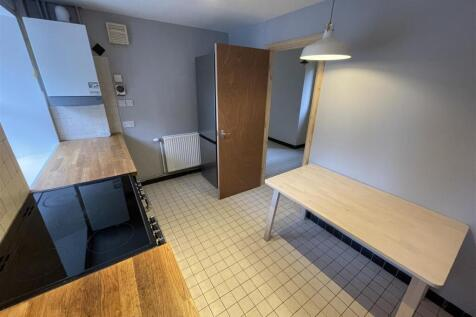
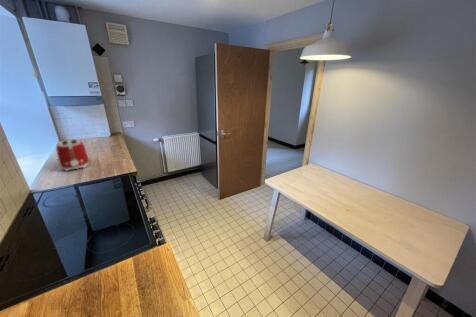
+ toaster (72, 153)
